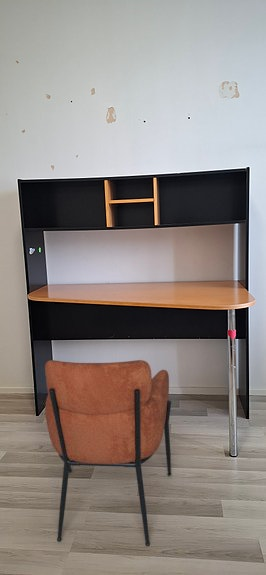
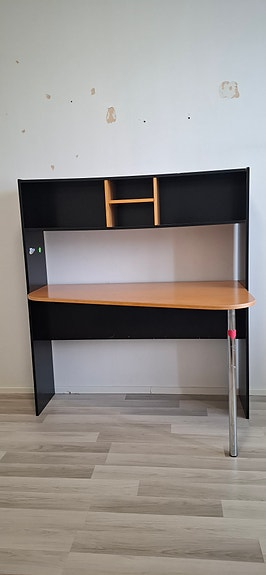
- chair (107, 428)
